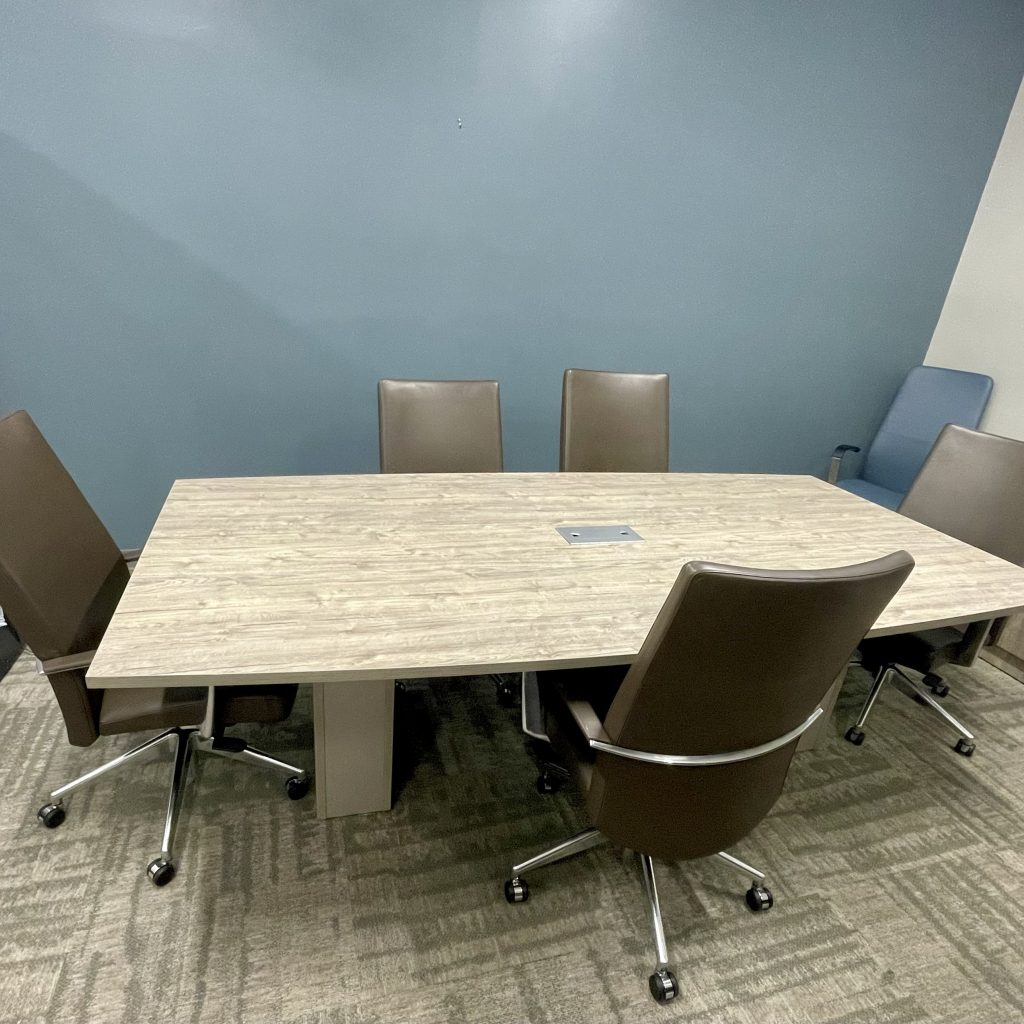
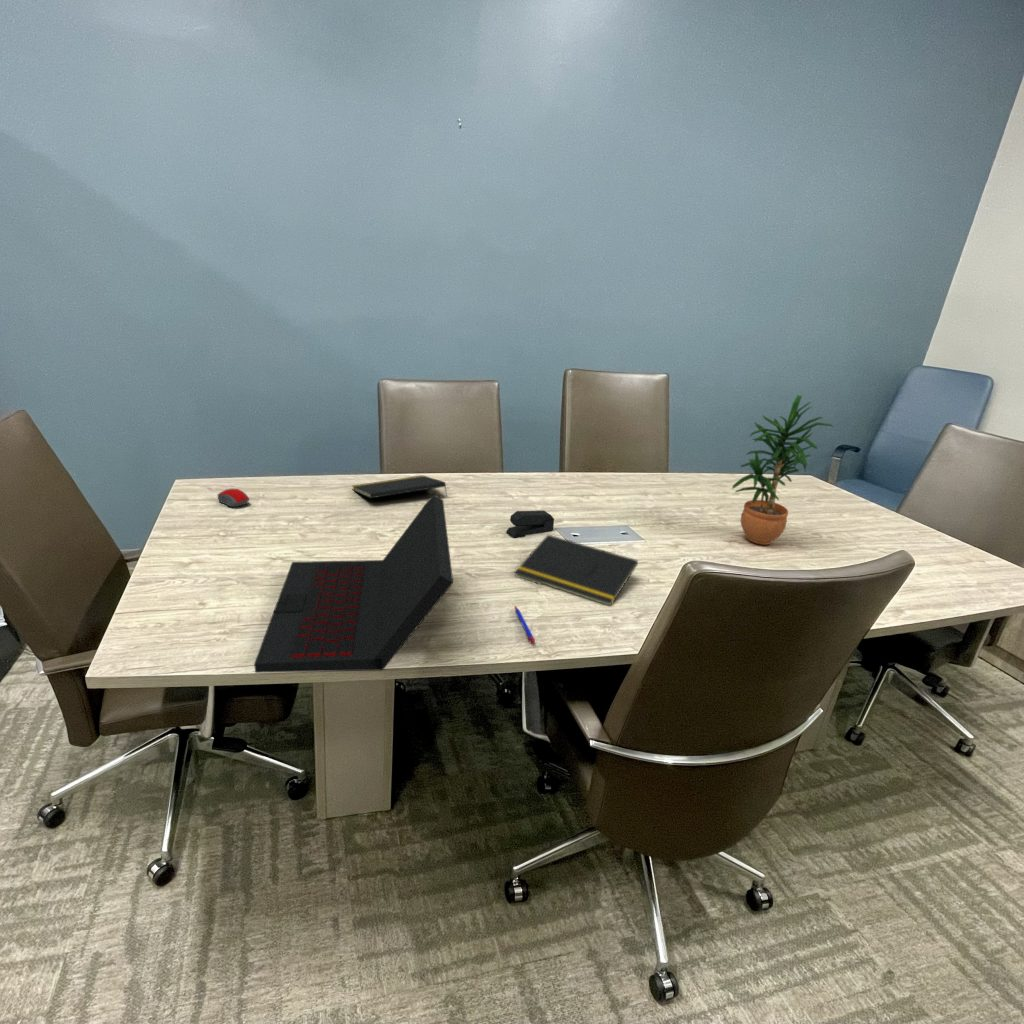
+ notepad (398, 486)
+ pen (523, 623)
+ laptop (361, 574)
+ computer mouse (233, 495)
+ notepad (576, 568)
+ stapler (531, 521)
+ potted plant (775, 474)
